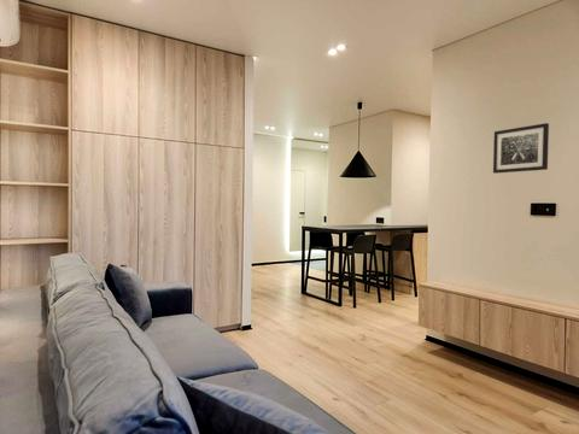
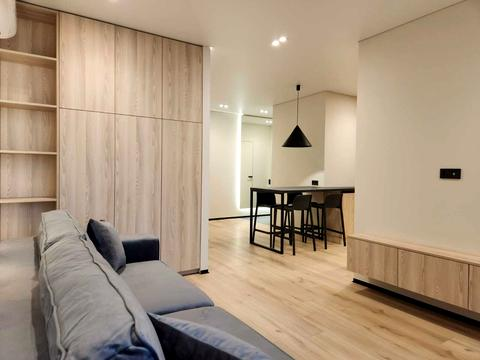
- wall art (519, 149)
